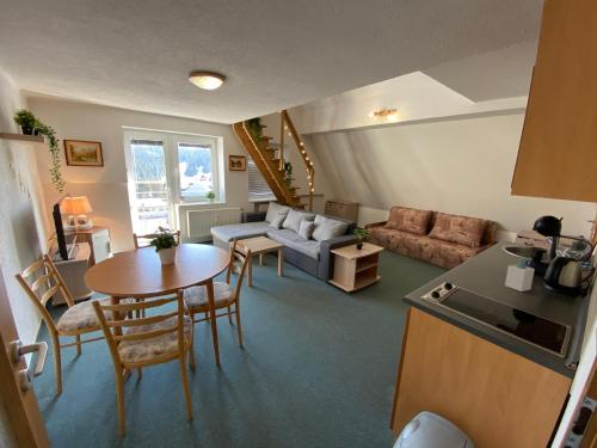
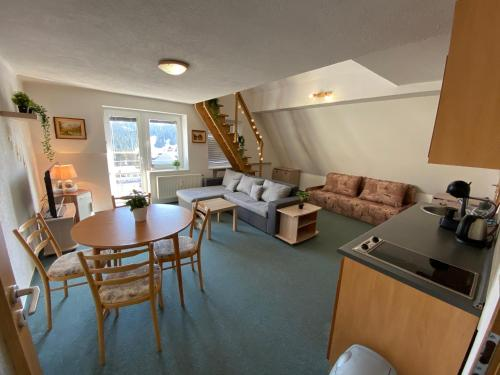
- soap bottle (519, 272)
